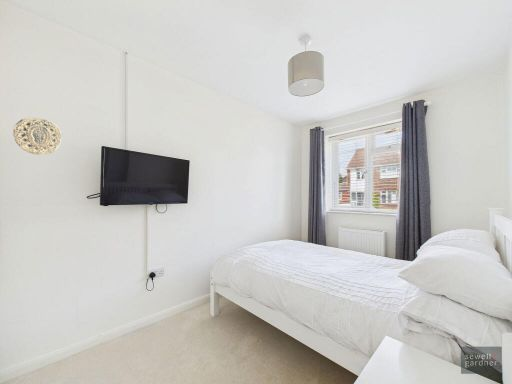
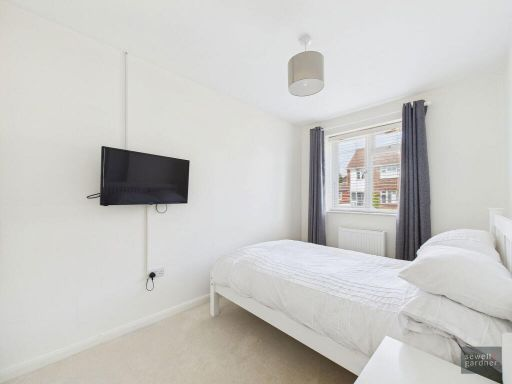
- decorative plate (38, 136)
